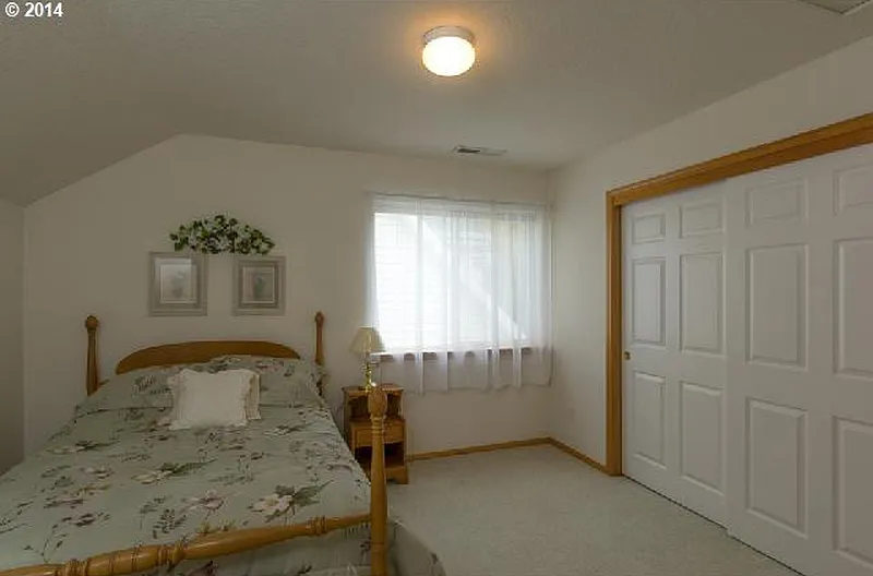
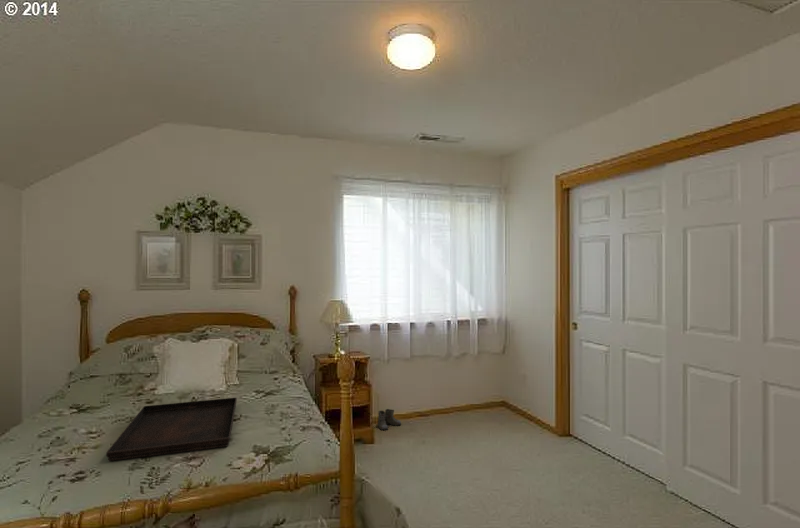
+ boots (387, 418)
+ serving tray (182, 424)
